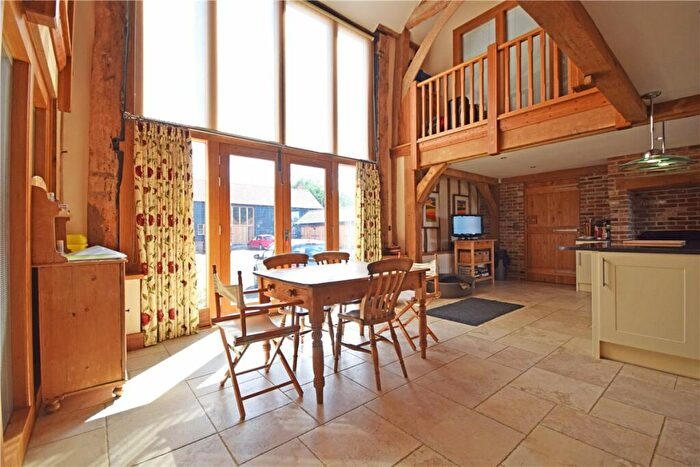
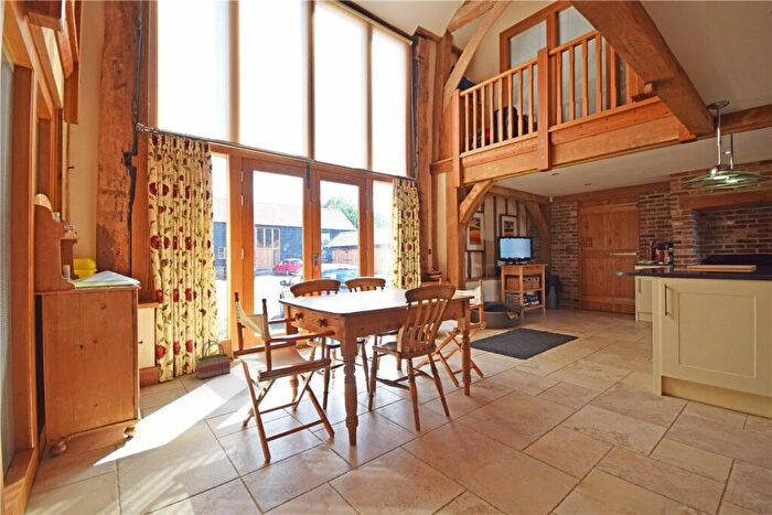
+ basket (213, 357)
